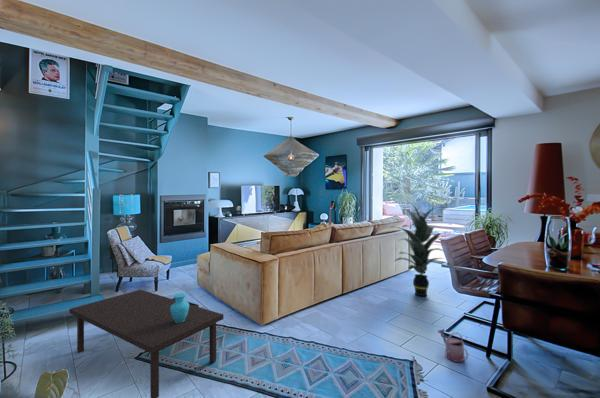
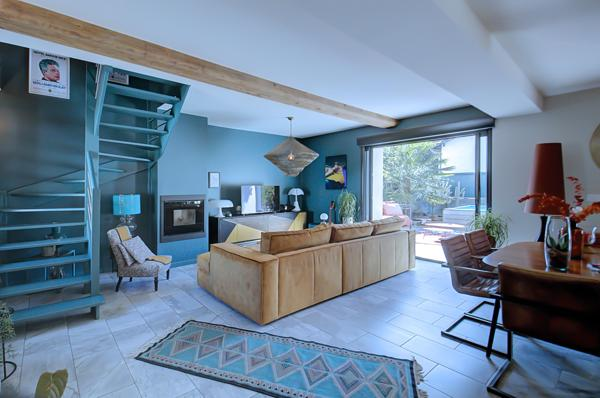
- coffee table (151, 319)
- indoor plant (417, 247)
- watering can (452, 343)
